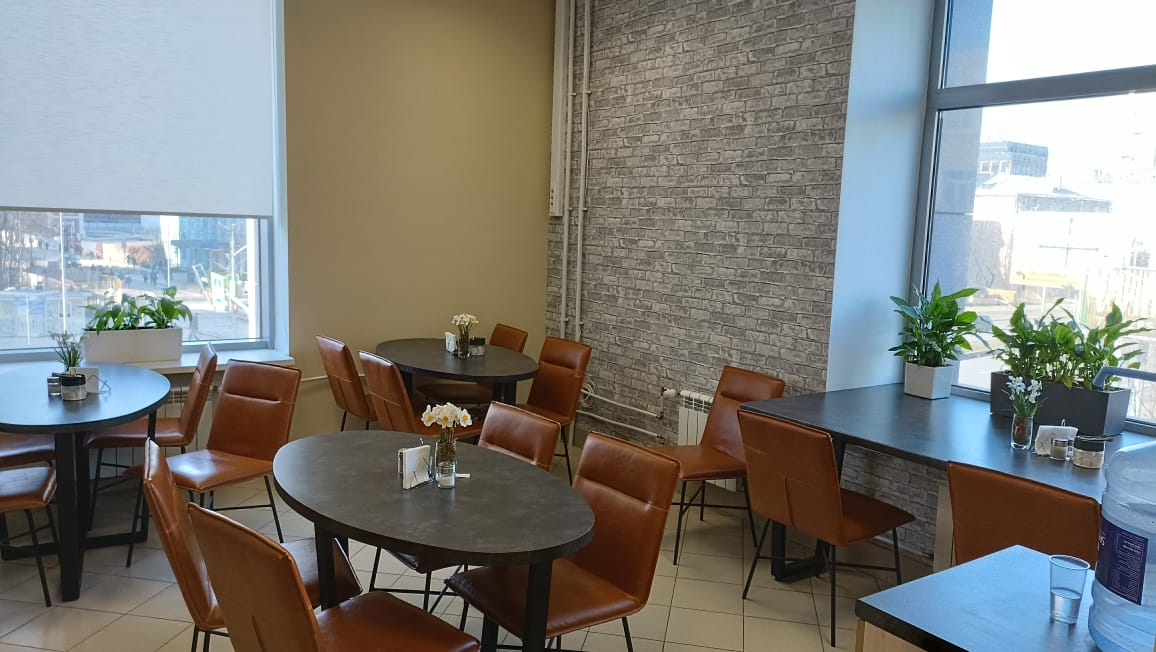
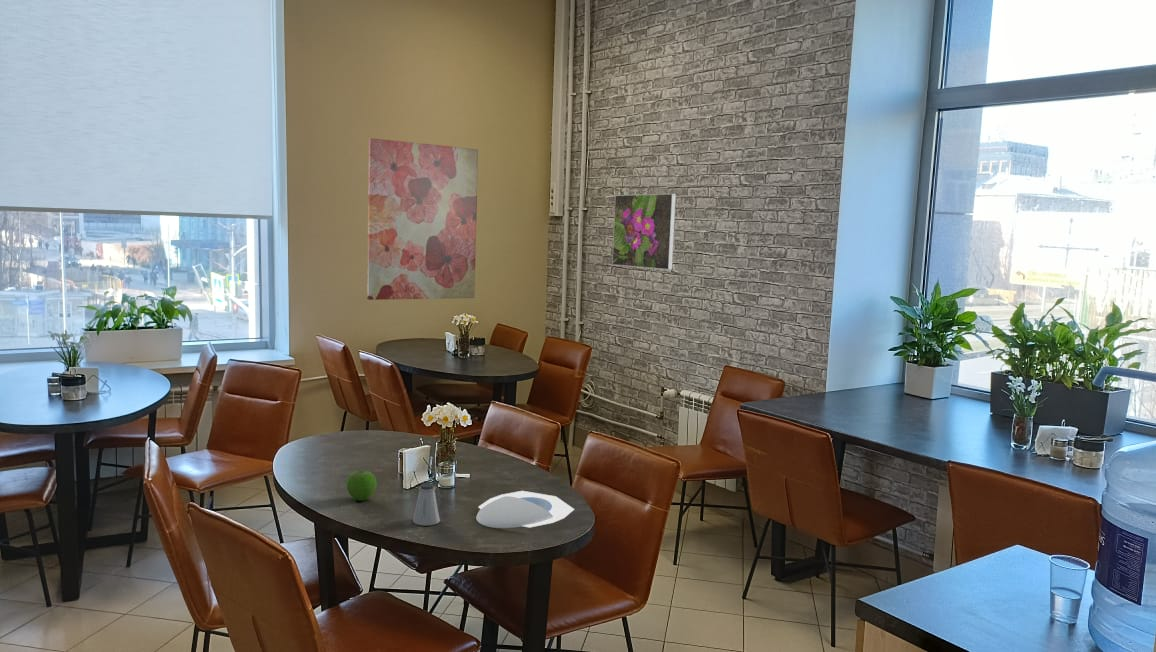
+ fruit (361, 485)
+ wall art (424, 222)
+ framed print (642, 231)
+ plate (520, 508)
+ saltshaker (426, 503)
